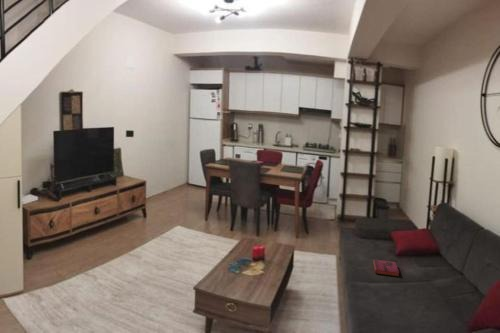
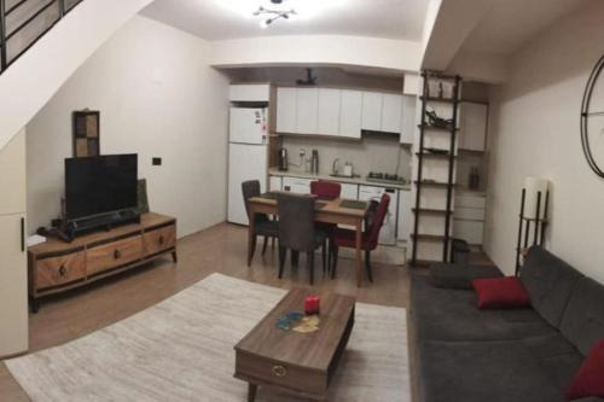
- hardback book (385, 267)
